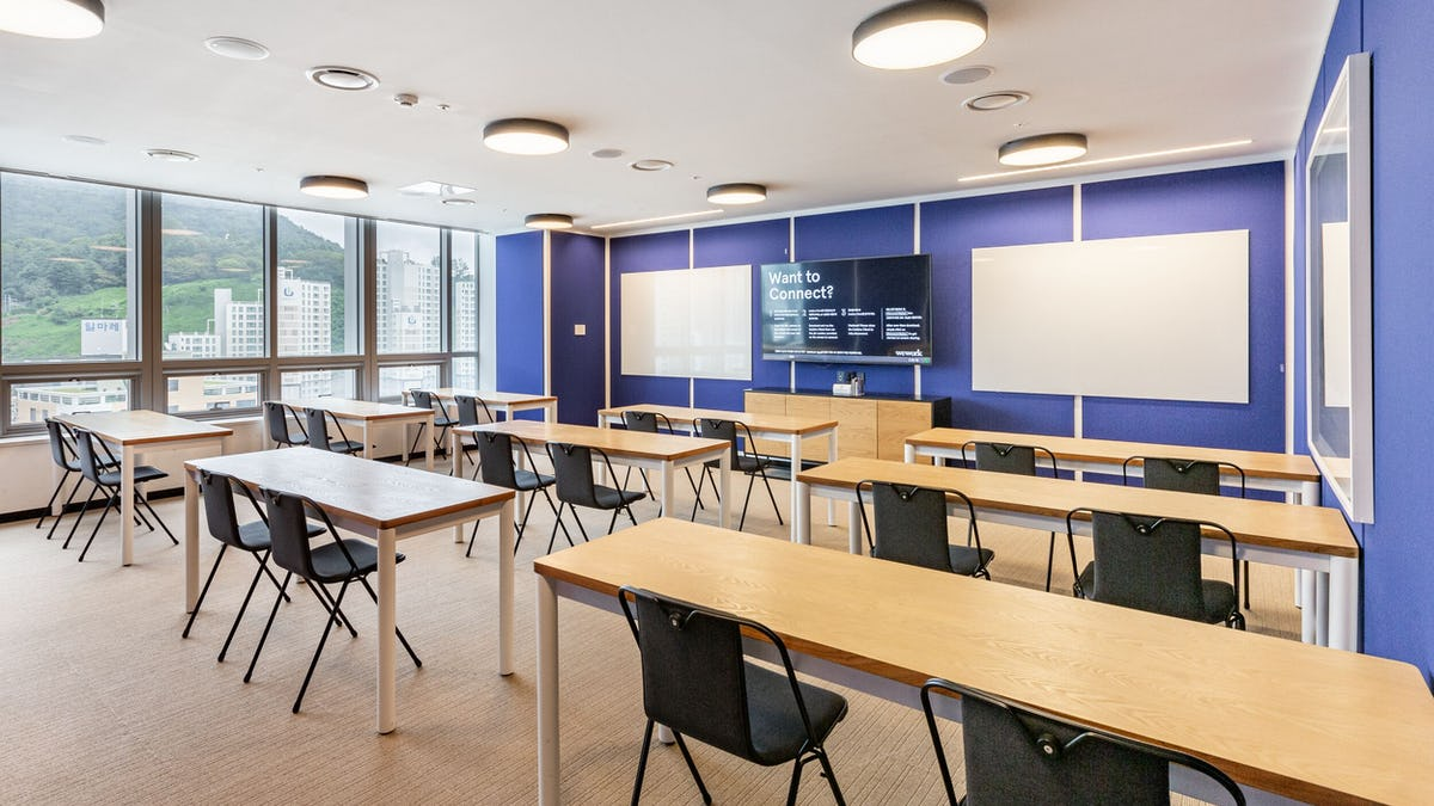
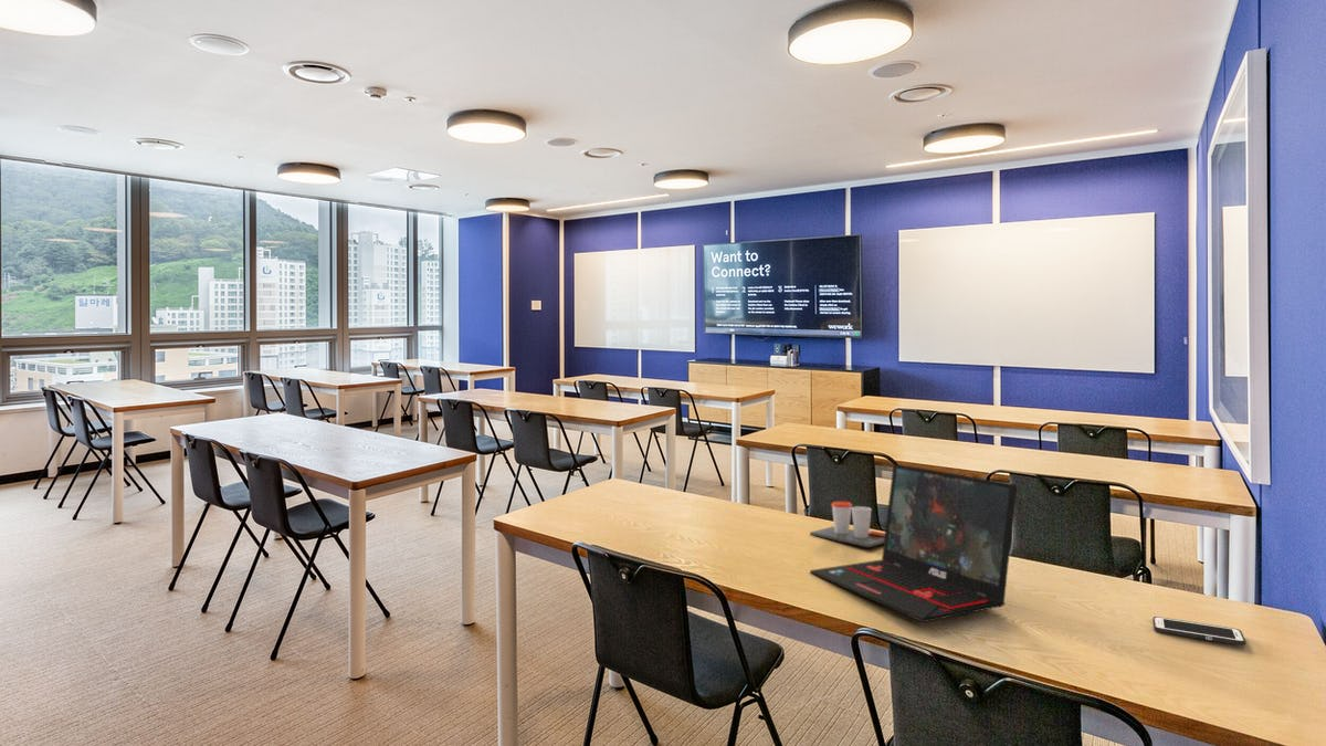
+ laptop (906, 533)
+ cell phone (1197, 630)
+ cup (853, 521)
